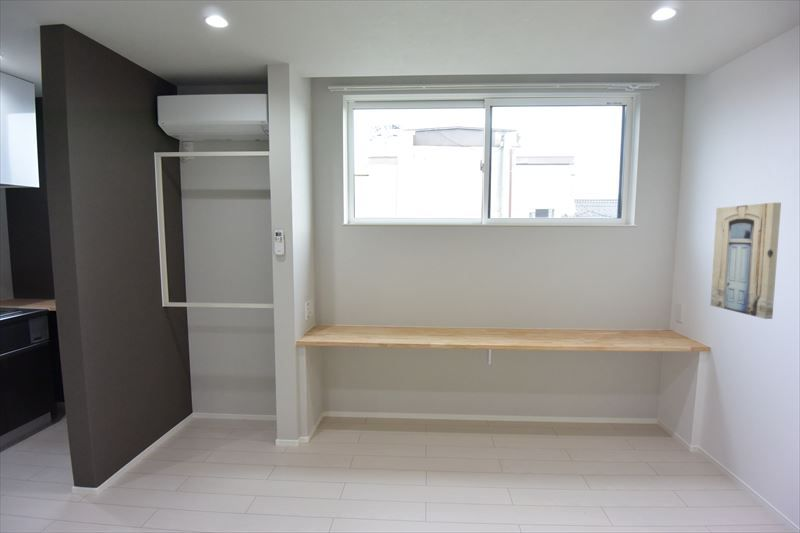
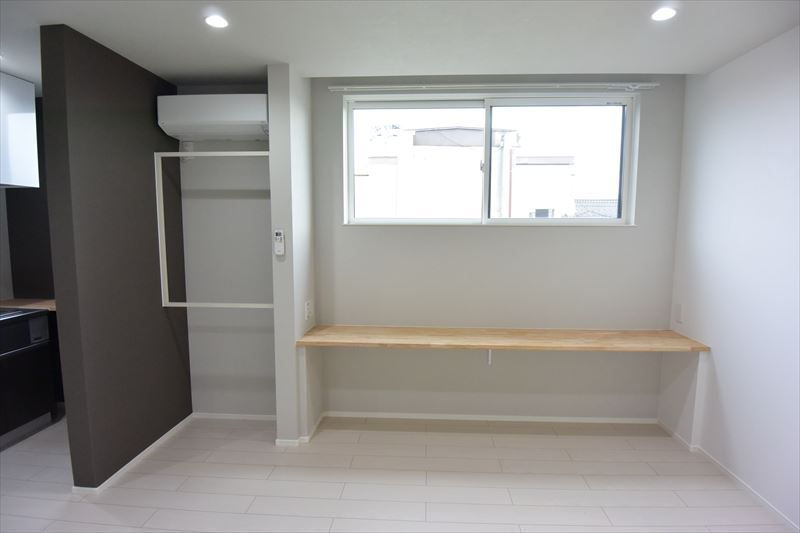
- wall art (742, 259)
